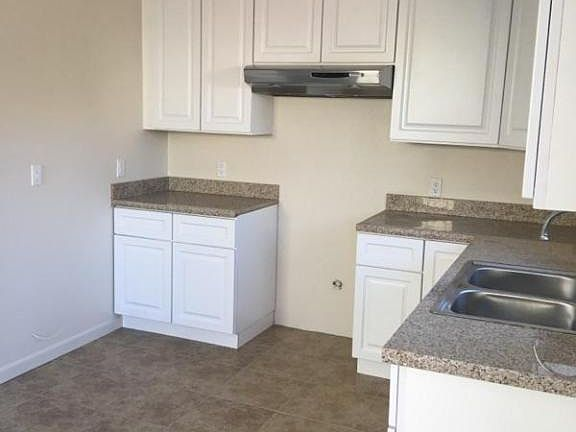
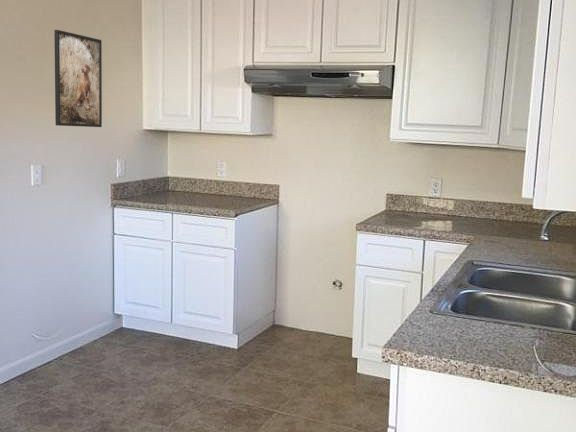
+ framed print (79, 81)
